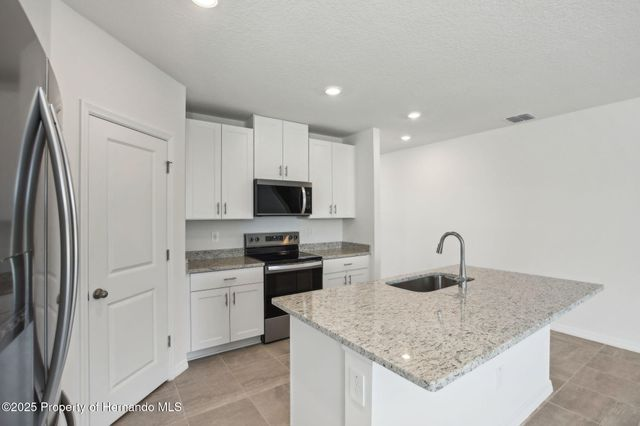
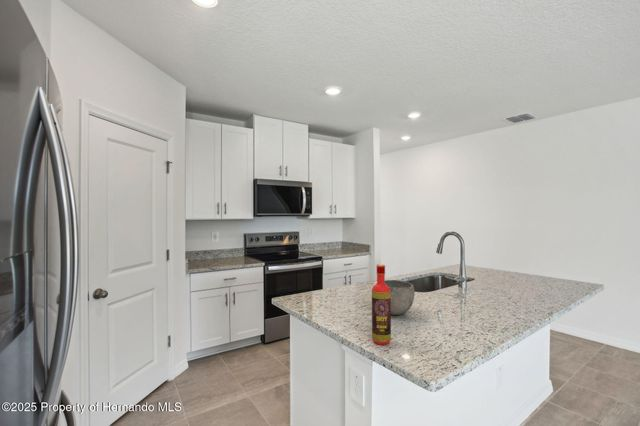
+ bowl (394, 298)
+ bottle (381, 303)
